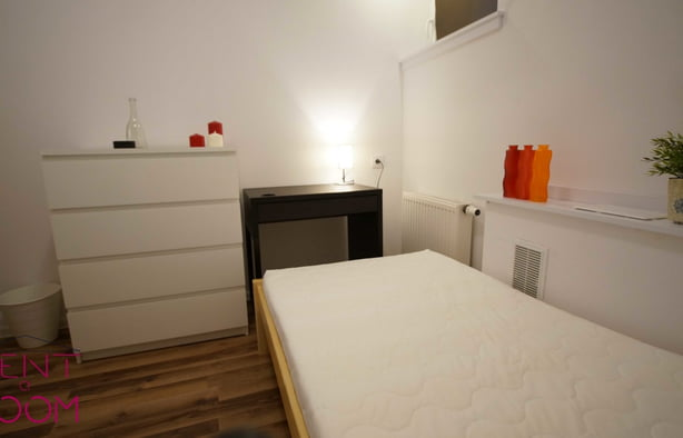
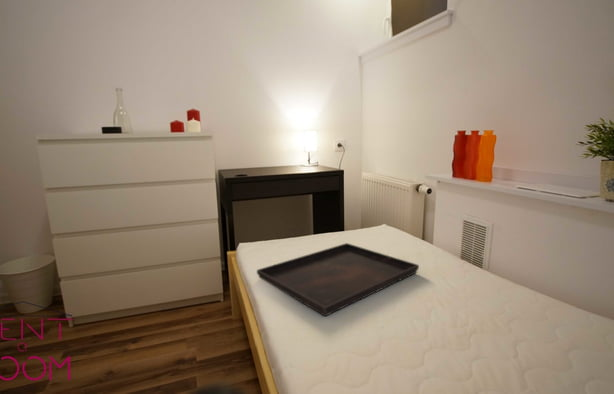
+ serving tray (338, 271)
